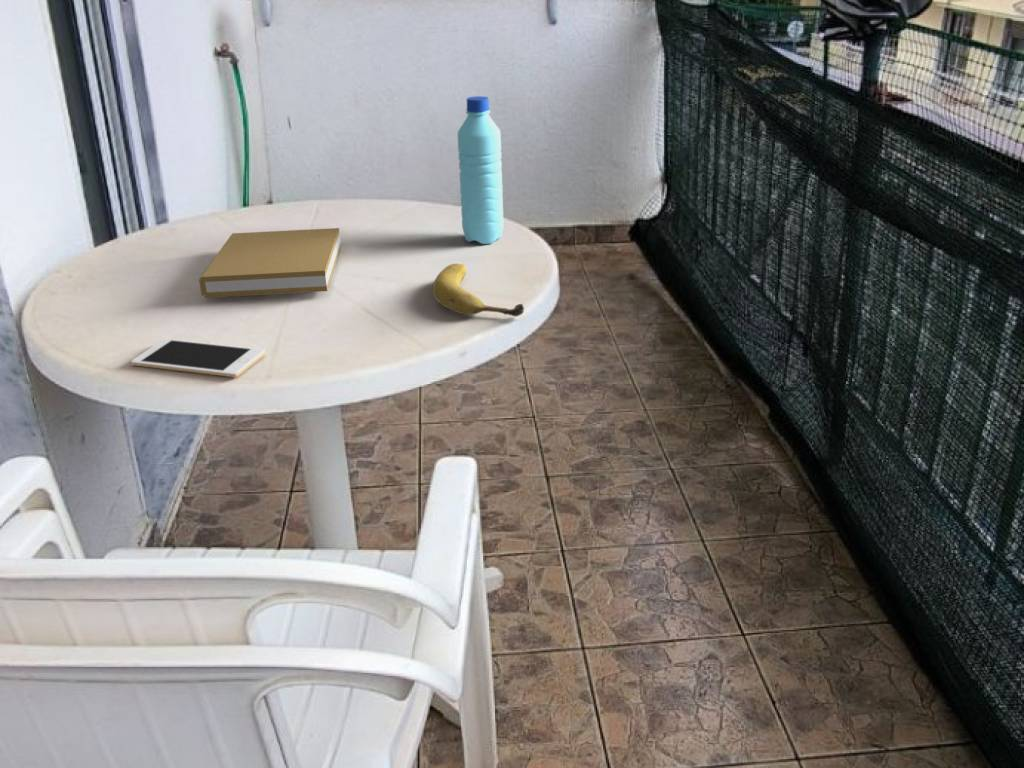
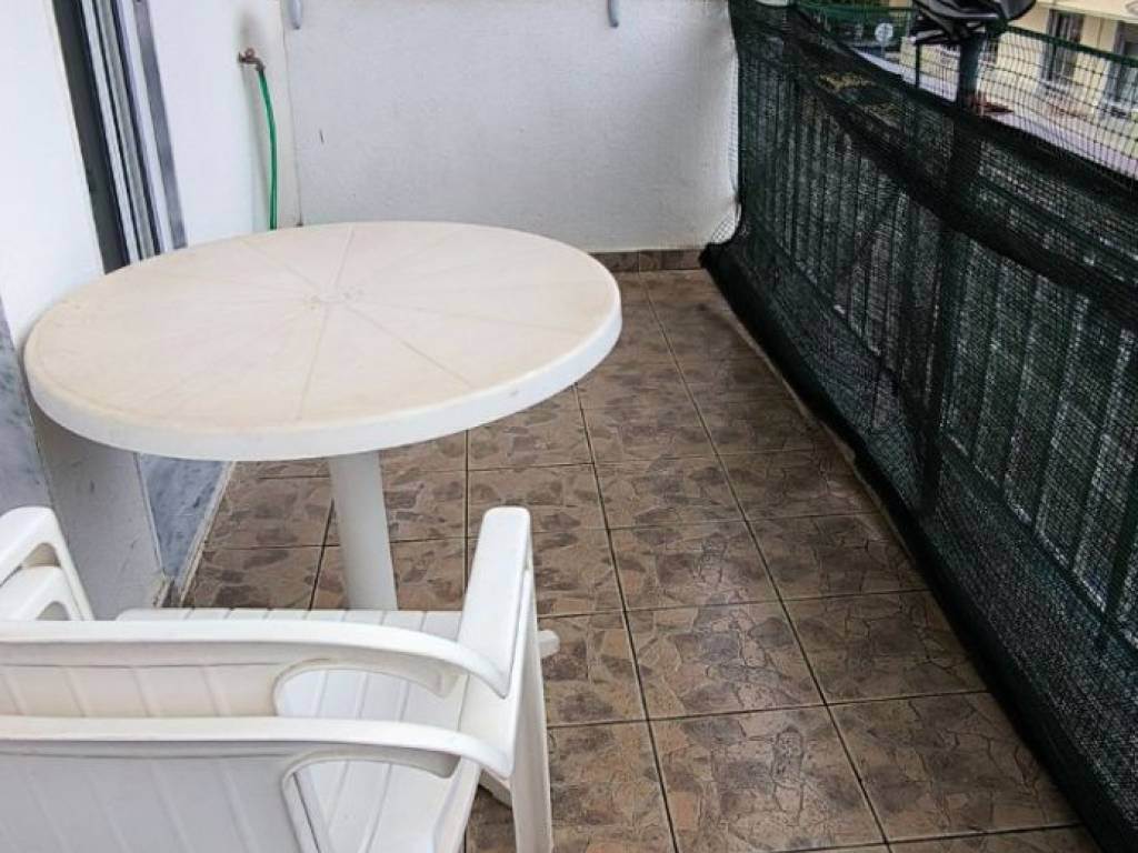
- book (275, 260)
- water bottle (480, 170)
- cell phone (198, 357)
- fruit (472, 294)
